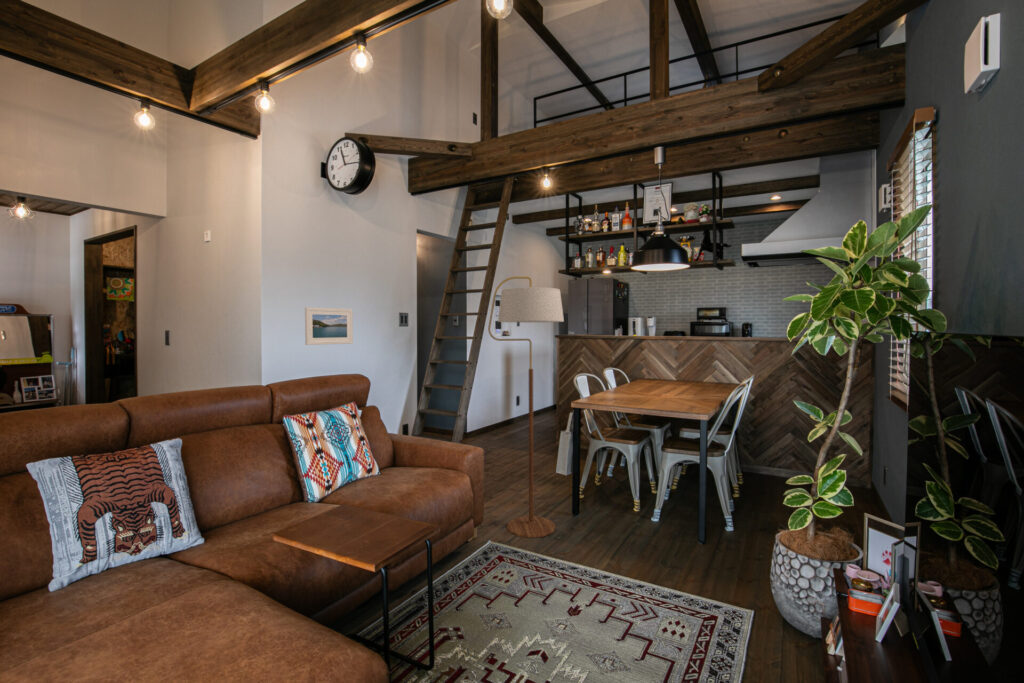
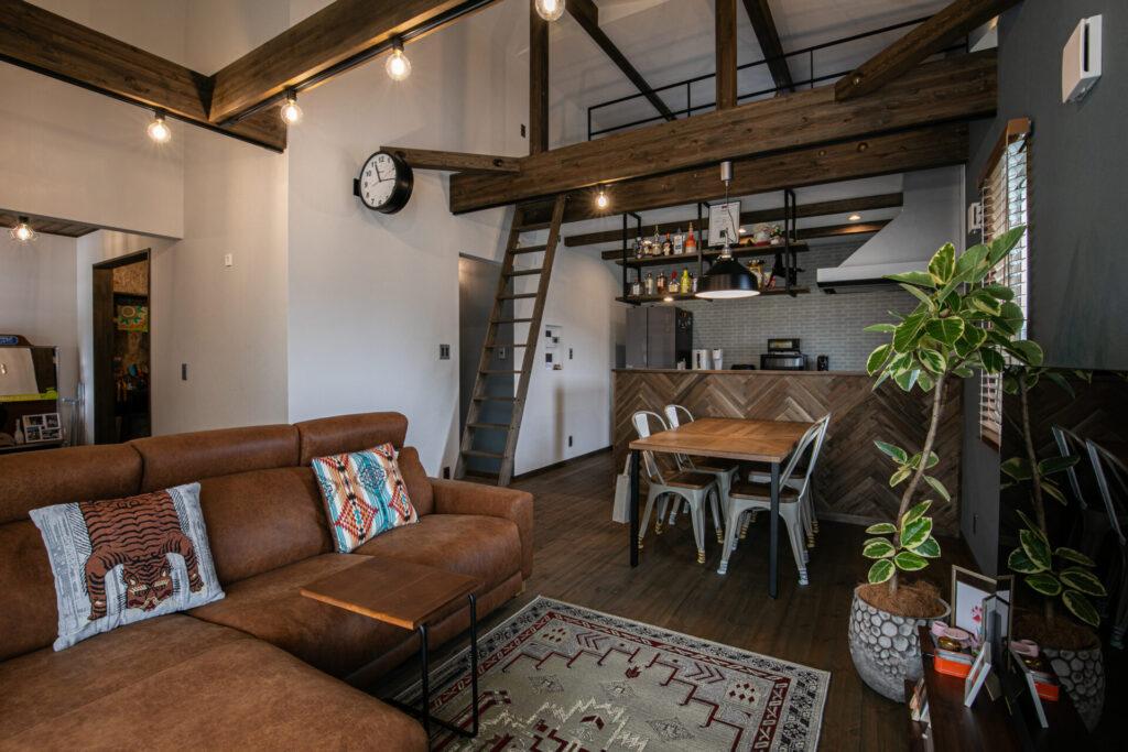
- floor lamp (529, 402)
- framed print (329, 326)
